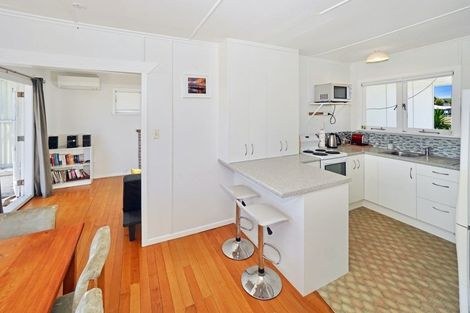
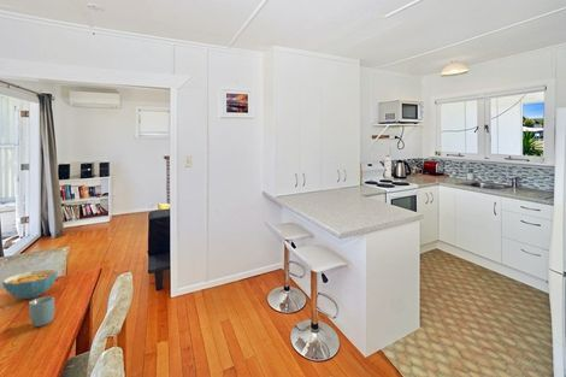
+ cup (42, 312)
+ cereal bowl (31, 285)
